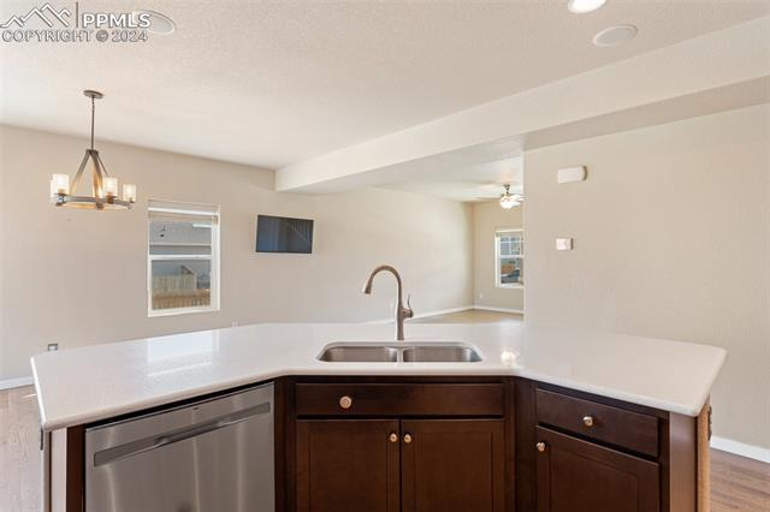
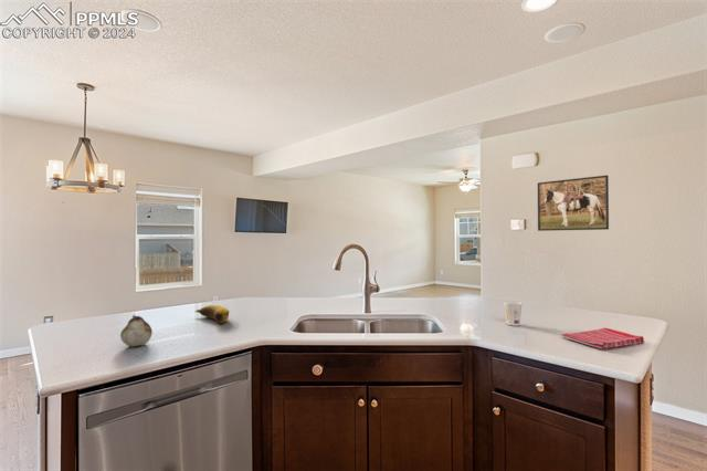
+ cup (513, 313)
+ fruit (136, 329)
+ dish towel (602, 337)
+ banana (209, 313)
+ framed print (570, 205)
